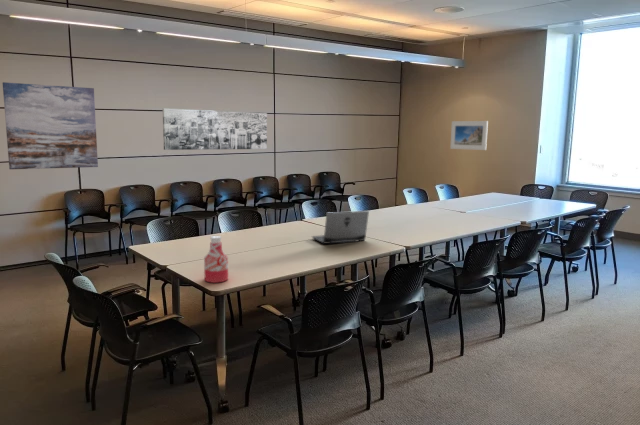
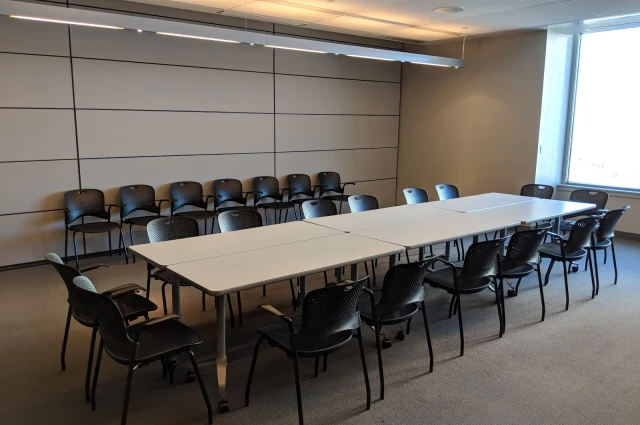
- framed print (468, 135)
- wall art (53, 127)
- wall art (218, 130)
- bottle (216, 258)
- laptop computer (339, 224)
